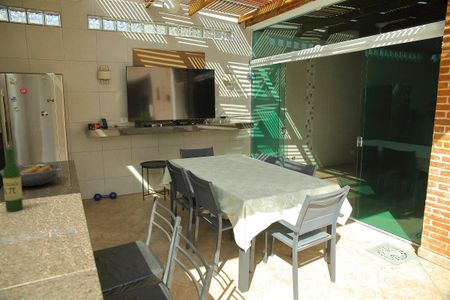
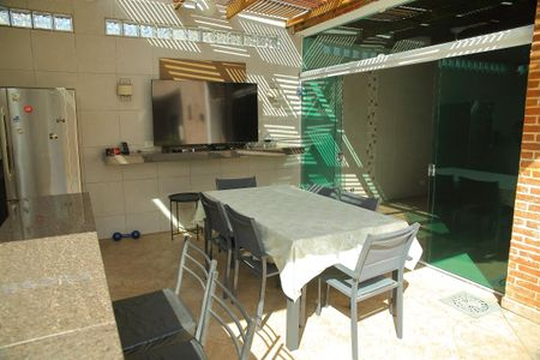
- wine bottle (11, 179)
- fruit bowl (32, 174)
